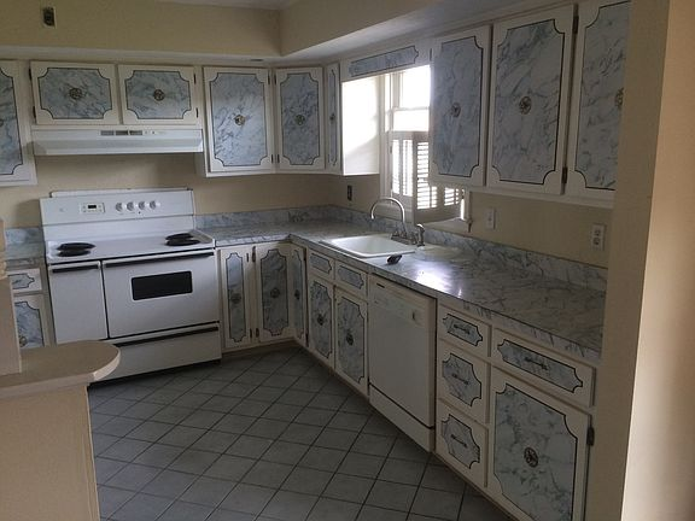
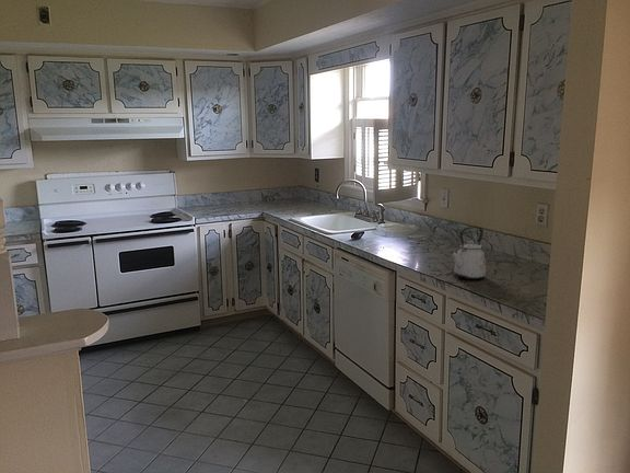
+ kettle (466, 253)
